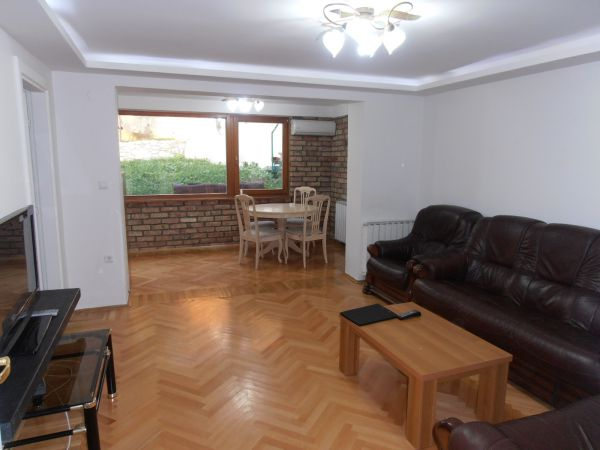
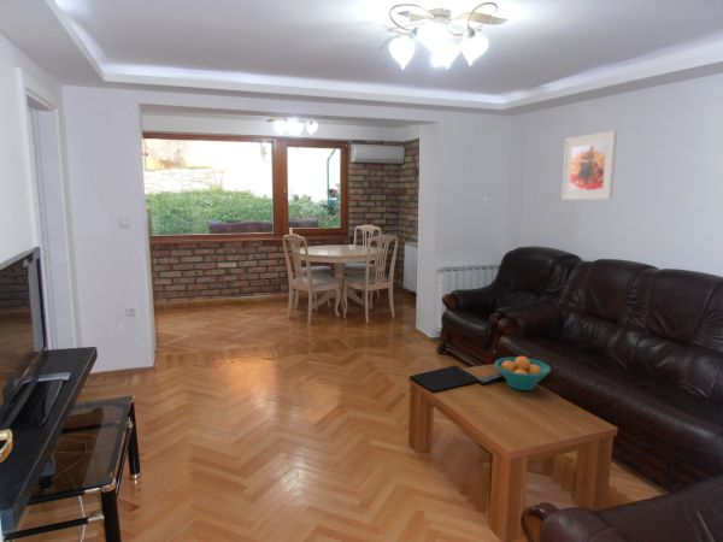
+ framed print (587, 167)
+ fruit bowl (522, 371)
